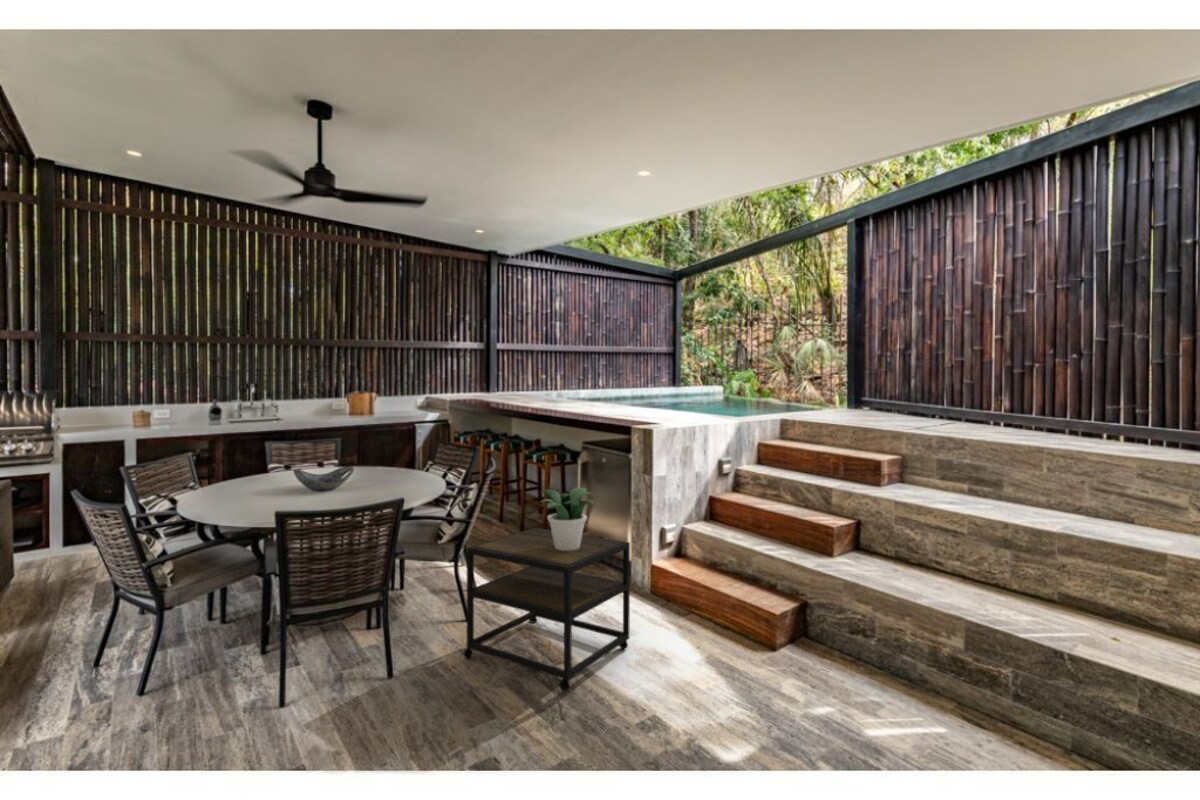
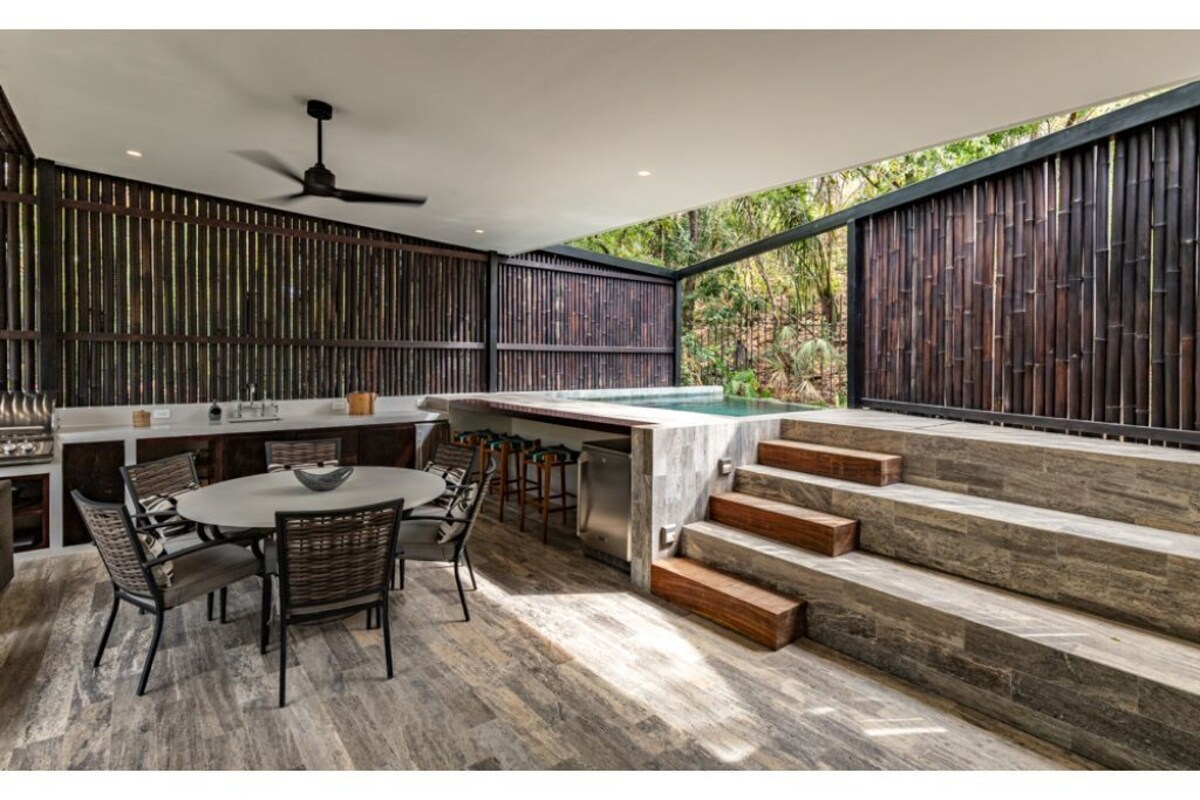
- potted plant (568, 517)
- side table (547, 598)
